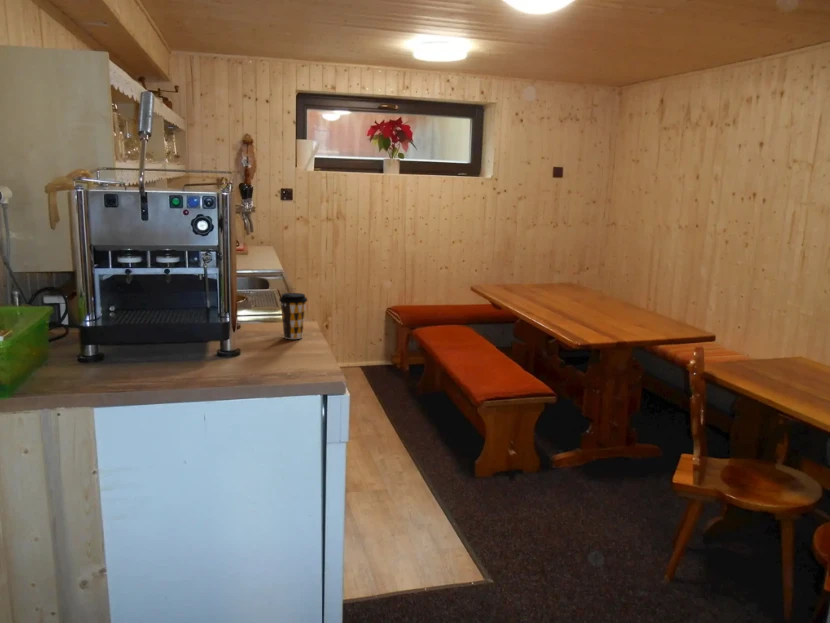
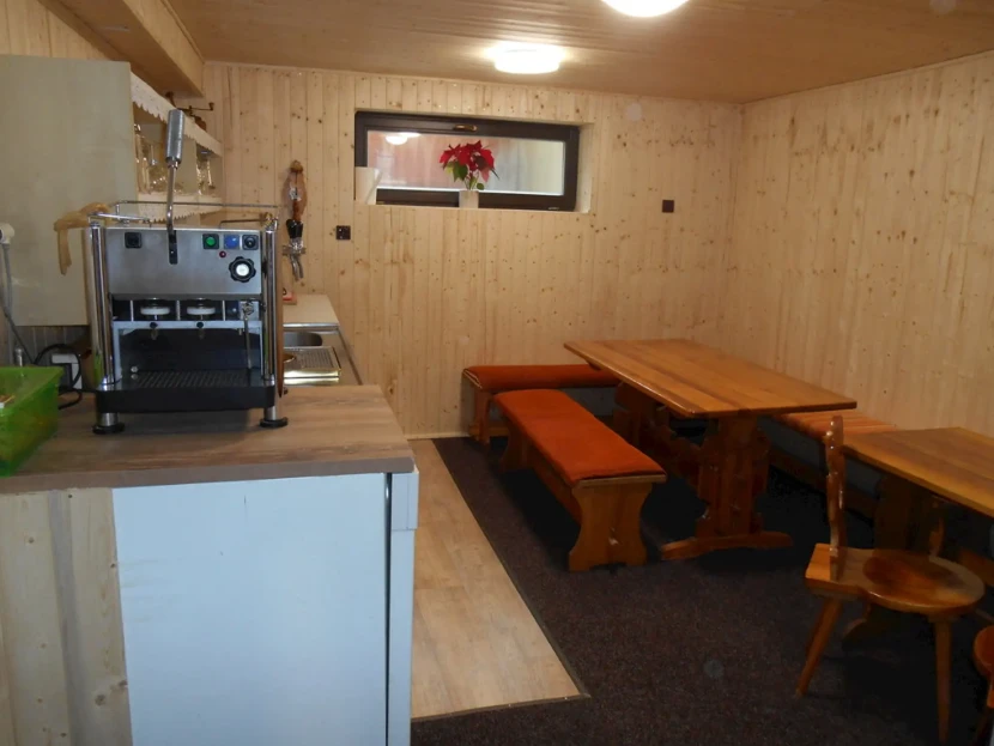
- coffee cup (293, 316)
